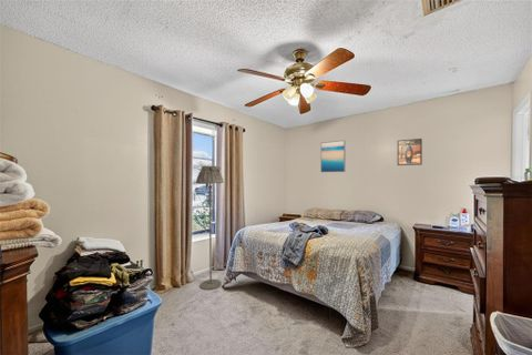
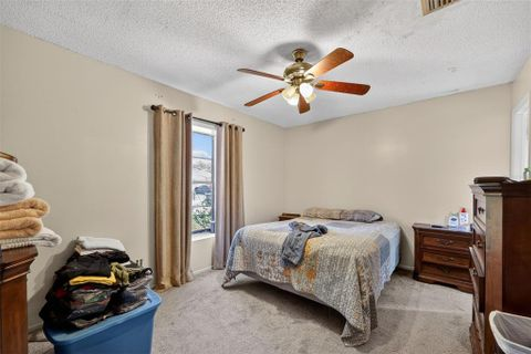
- floor lamp (209, 225)
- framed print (409, 152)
- wall art (332, 156)
